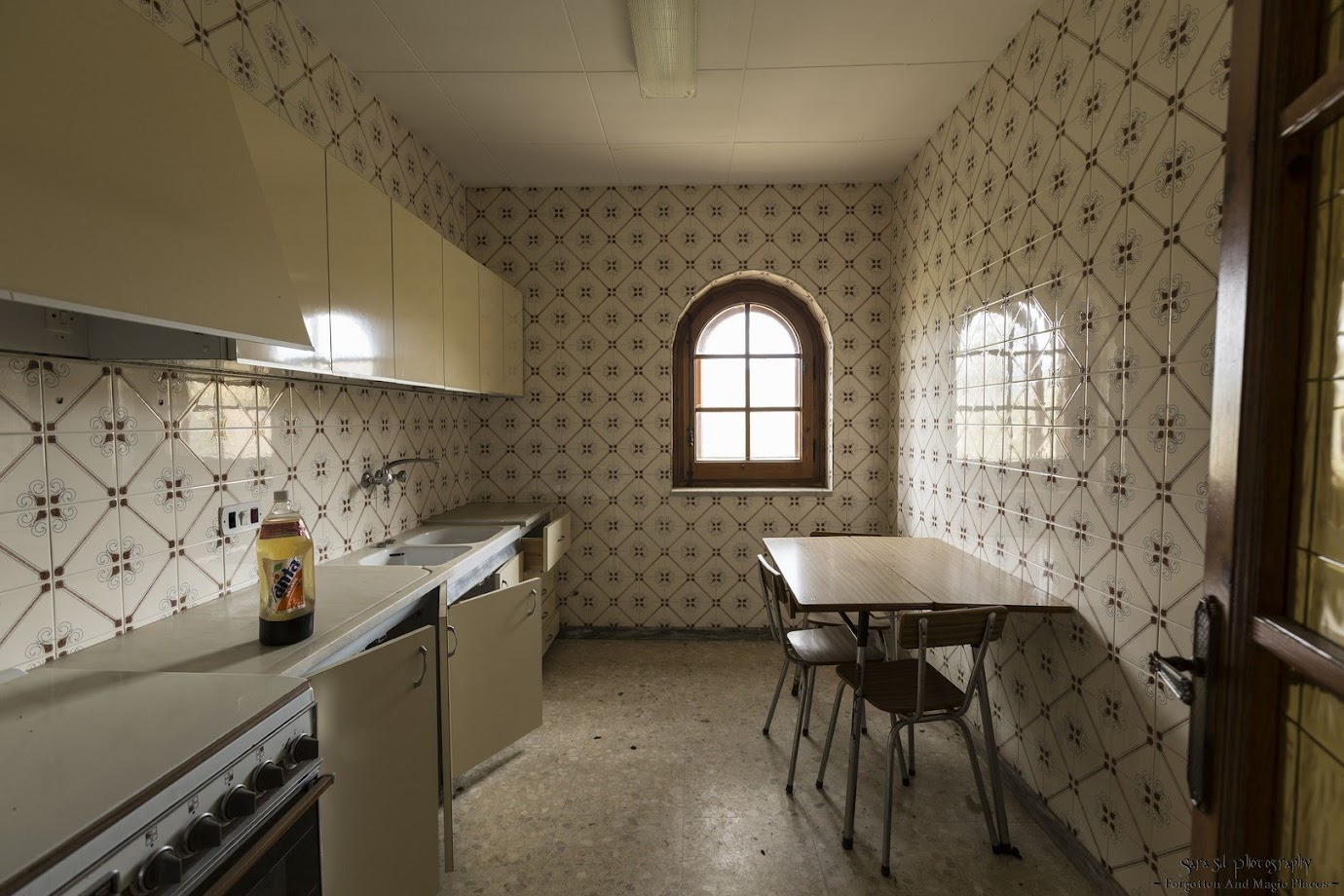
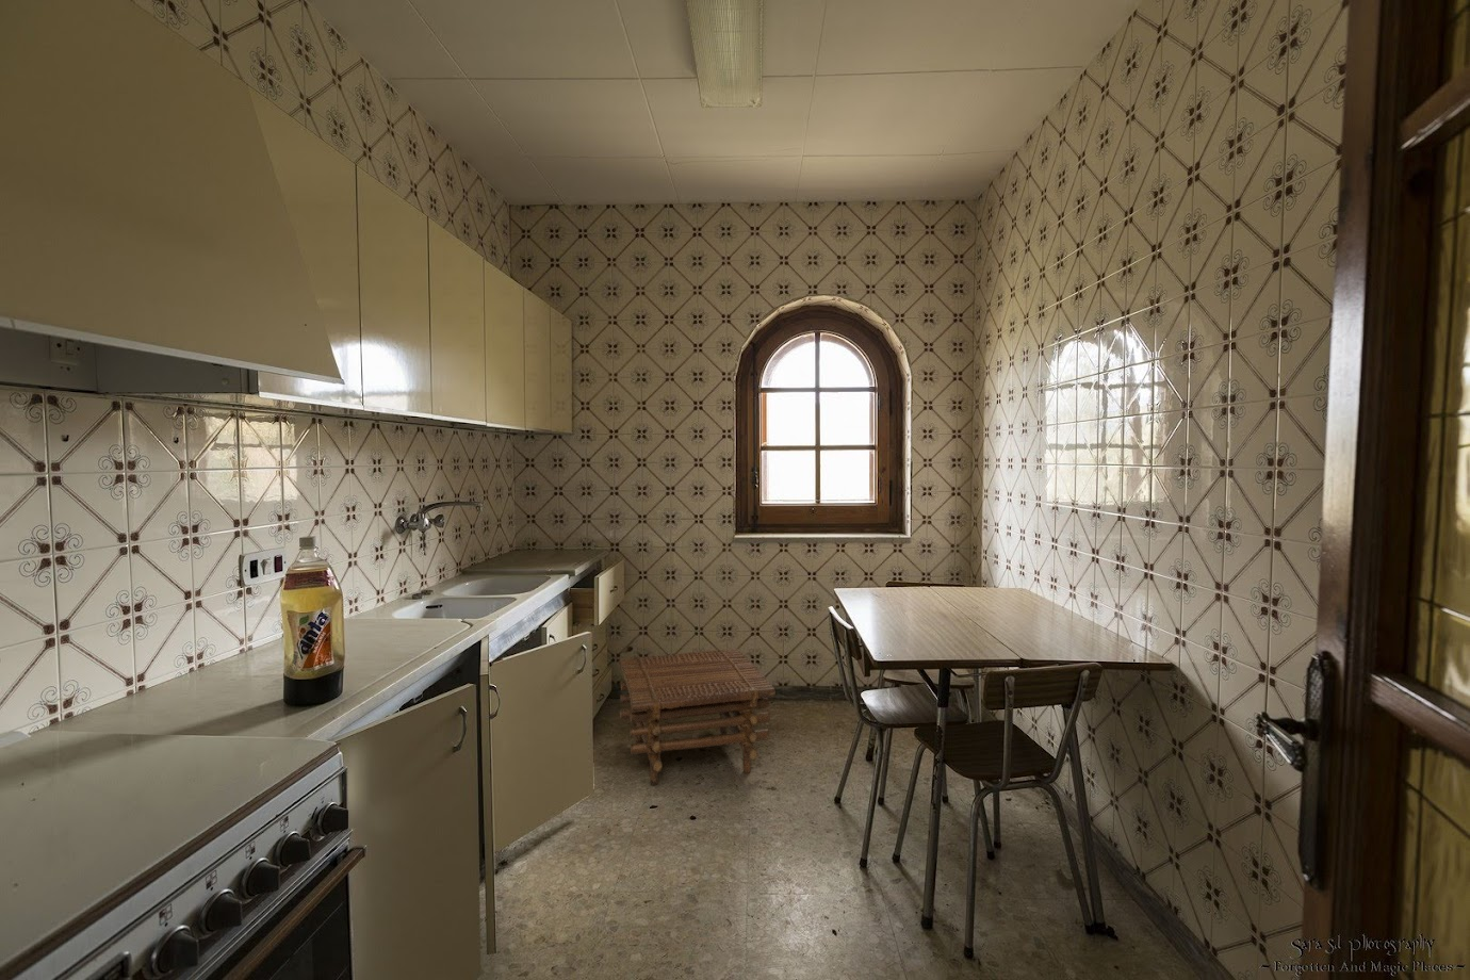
+ stool (691, 714)
